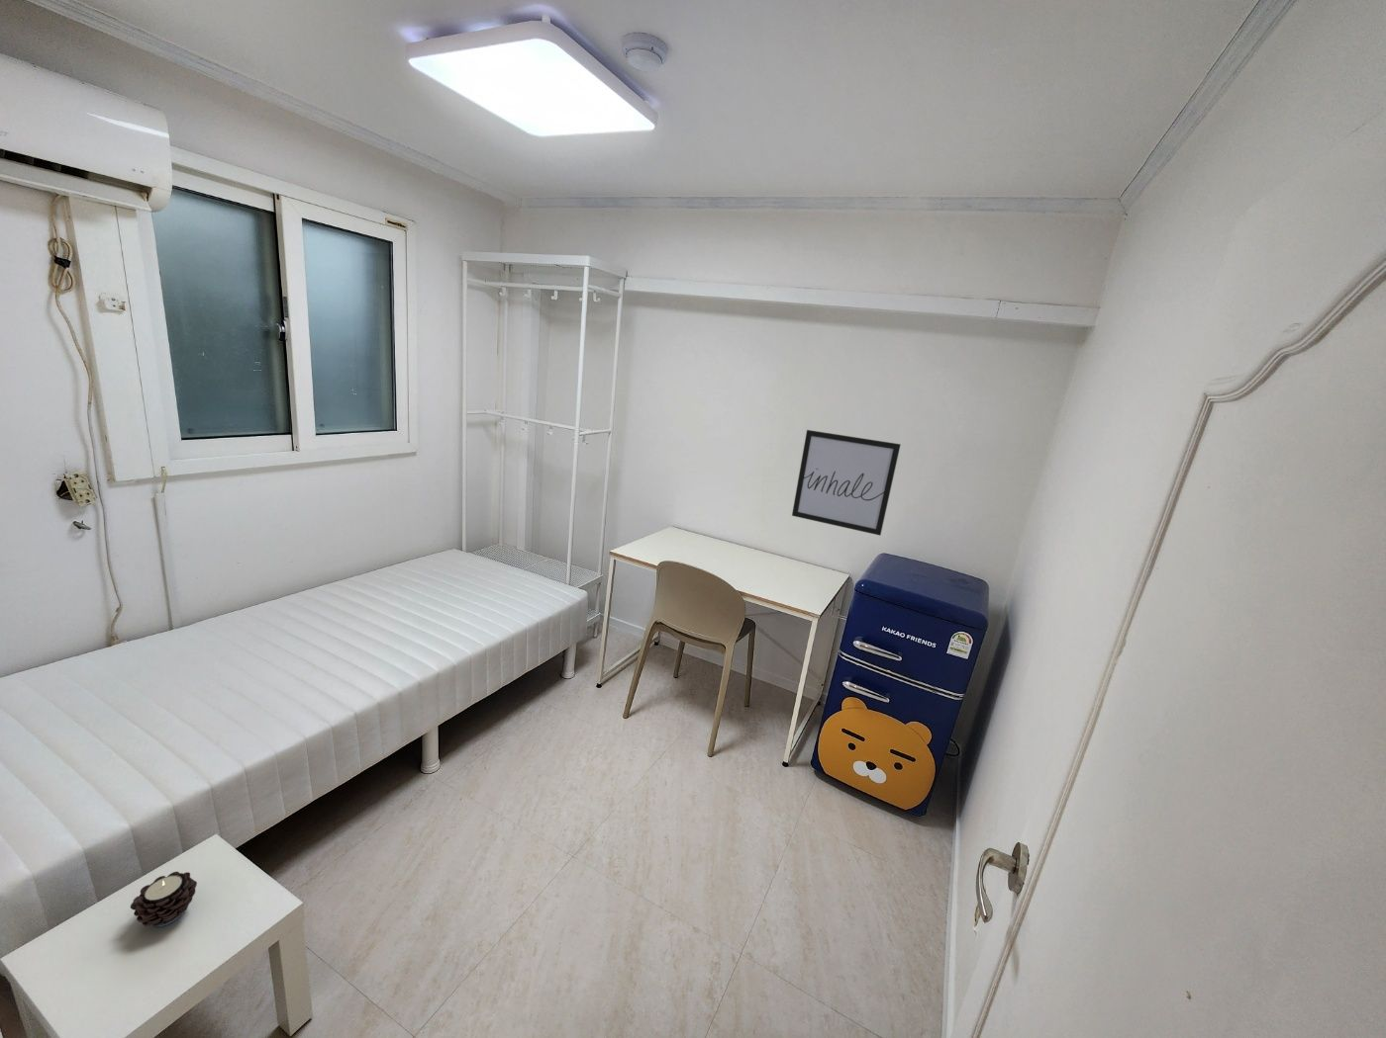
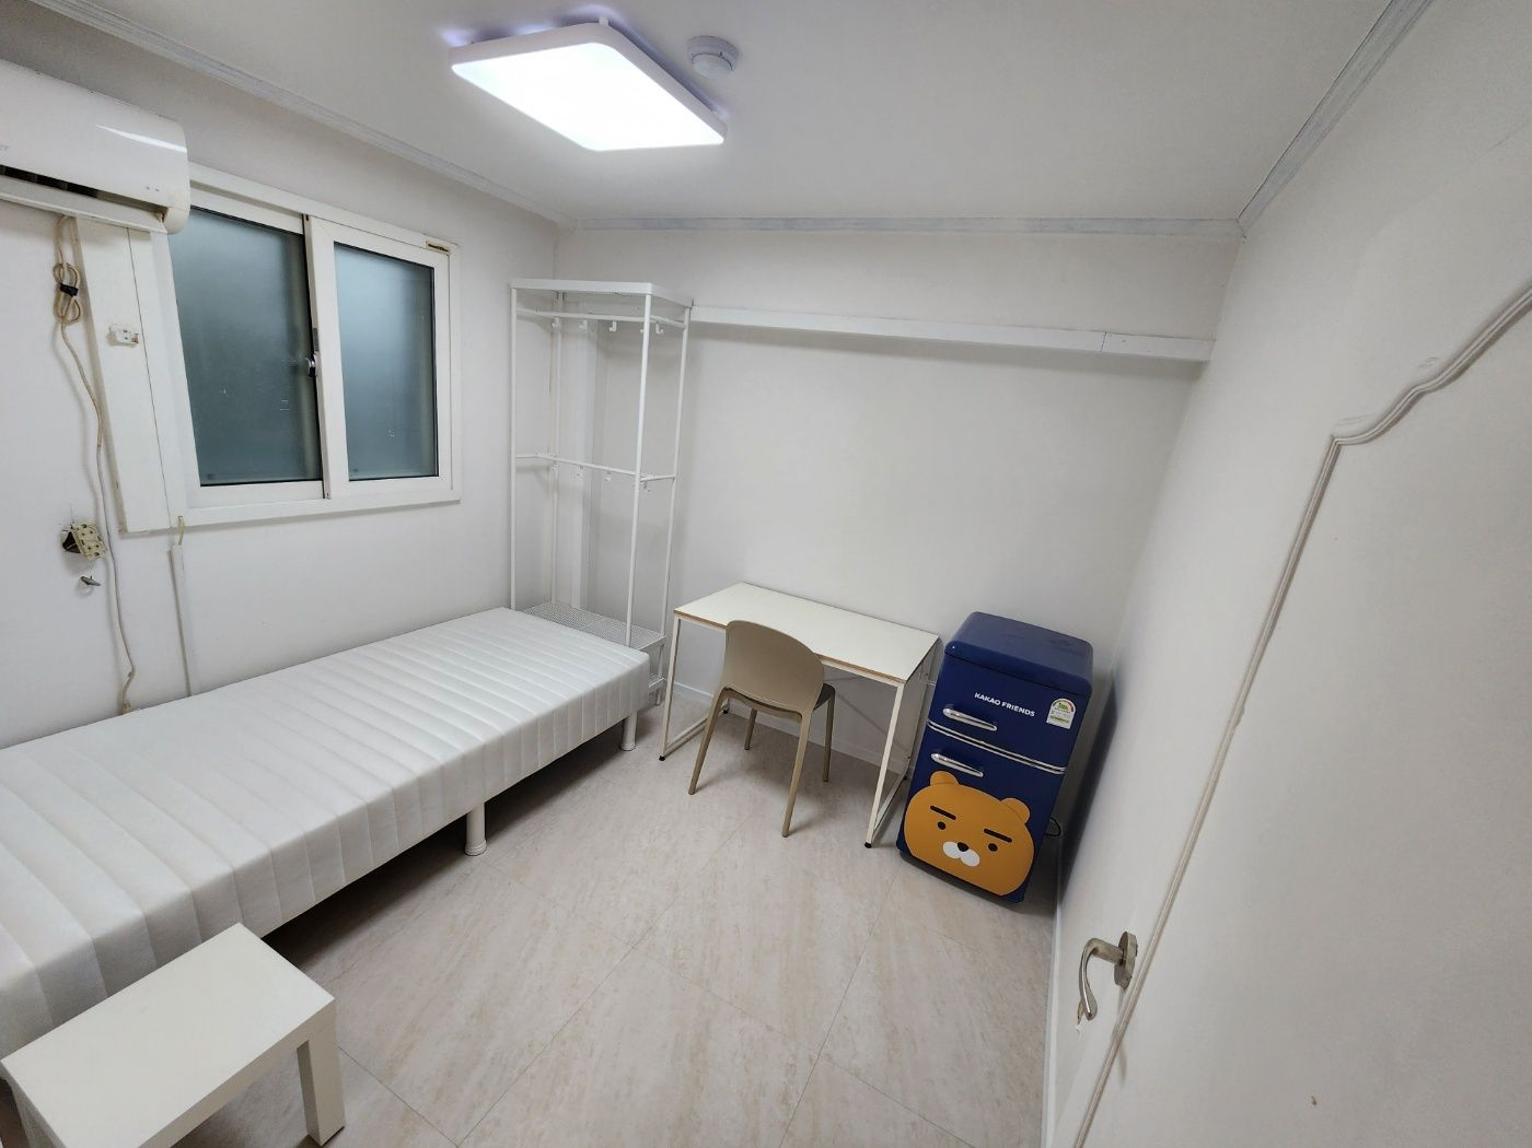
- wall art (843, 482)
- candle (165, 897)
